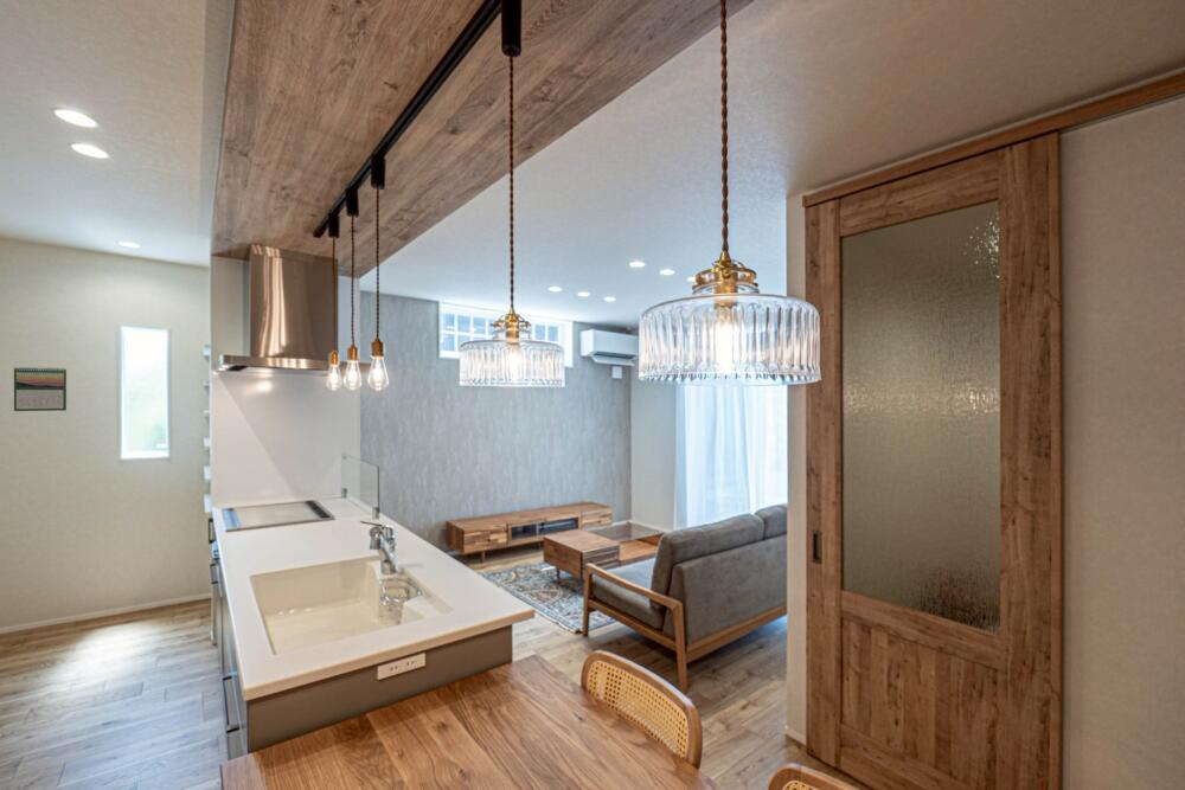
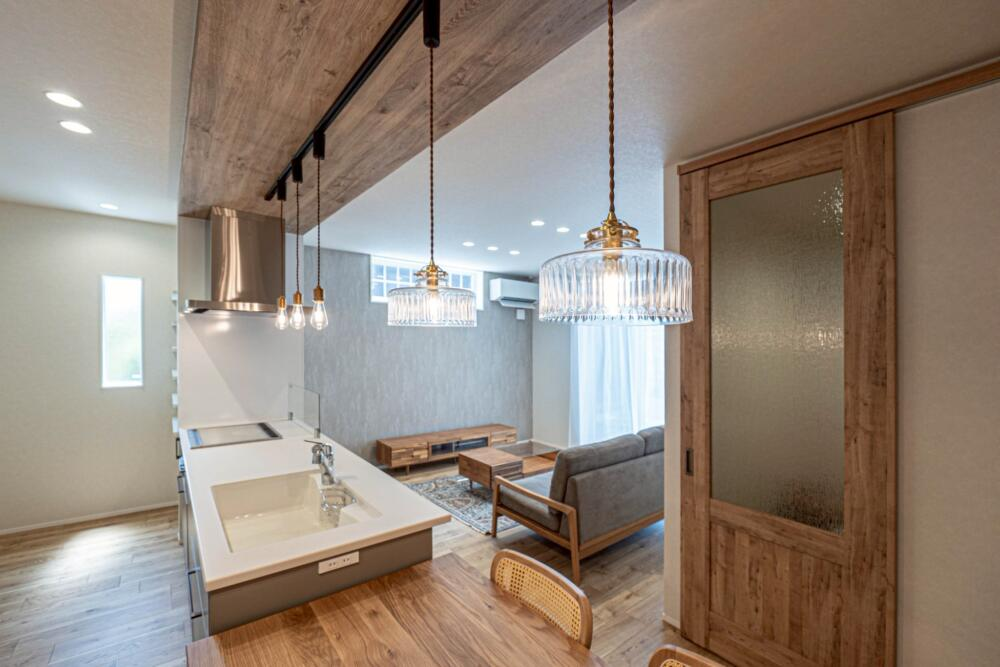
- calendar (40, 388)
